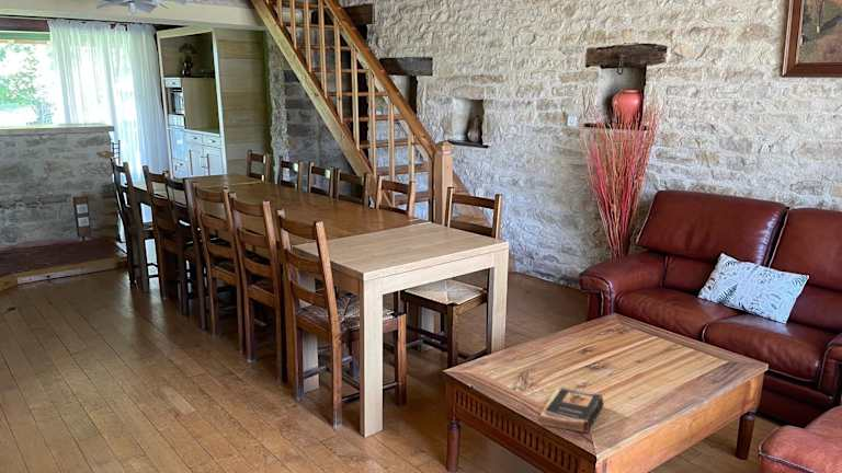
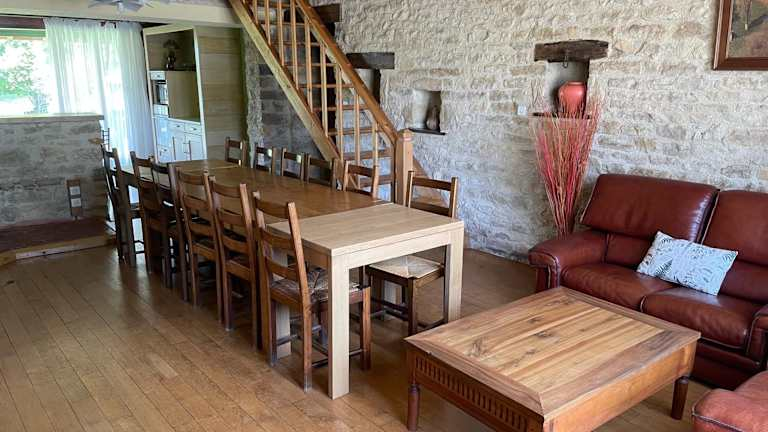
- book (570, 407)
